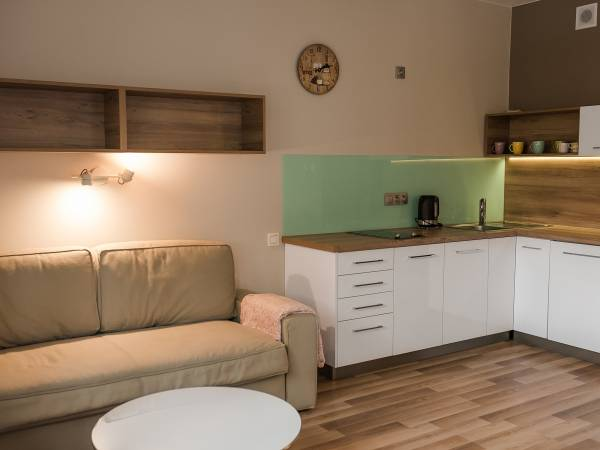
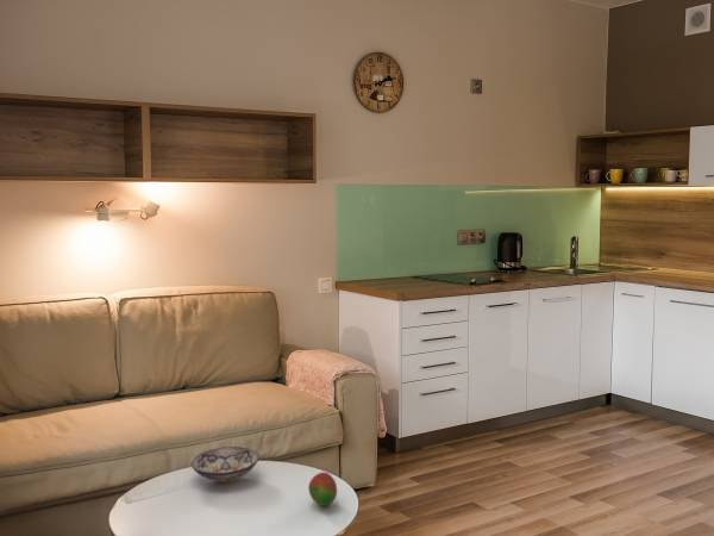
+ fruit (322, 490)
+ bowl (225, 468)
